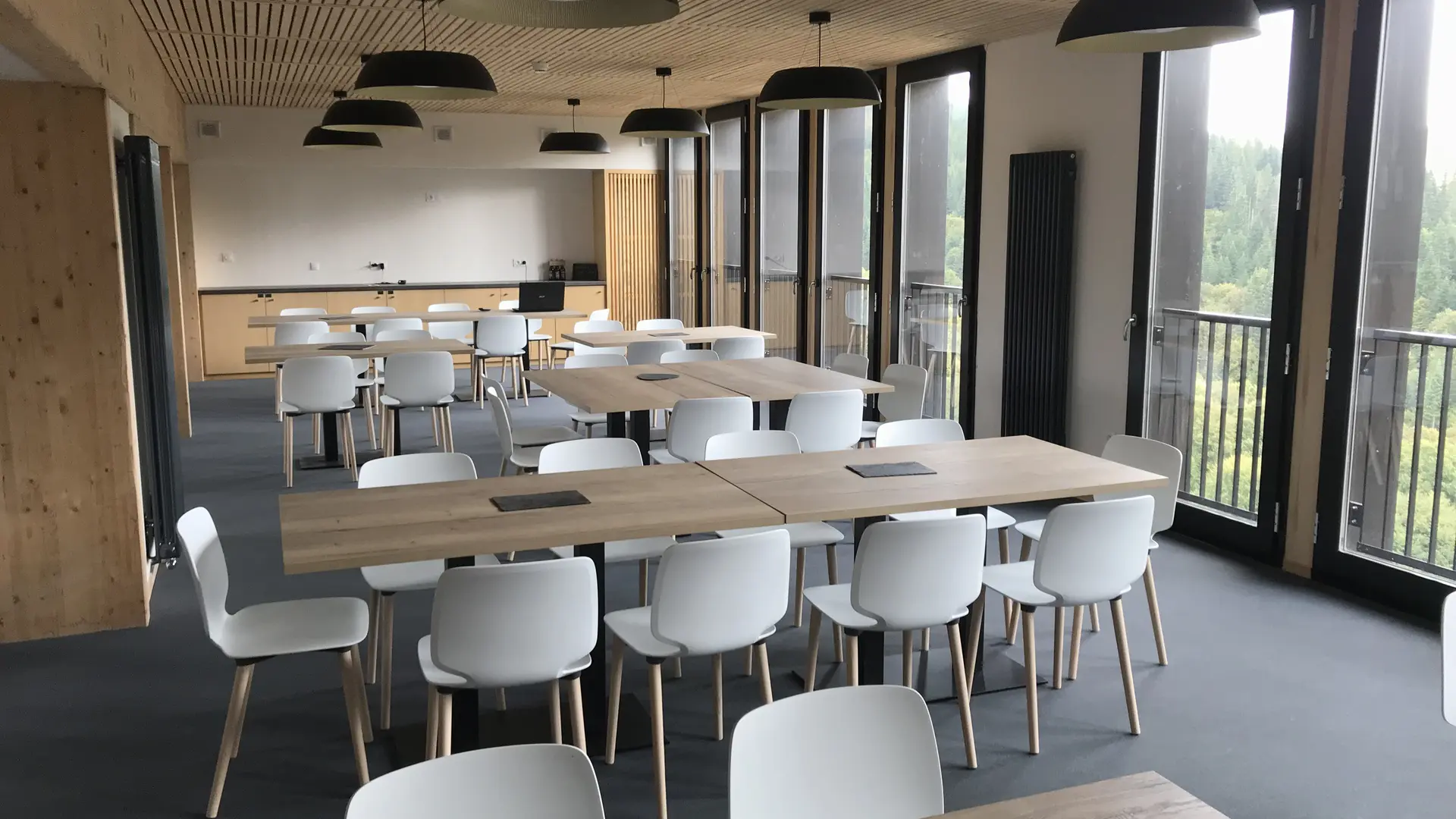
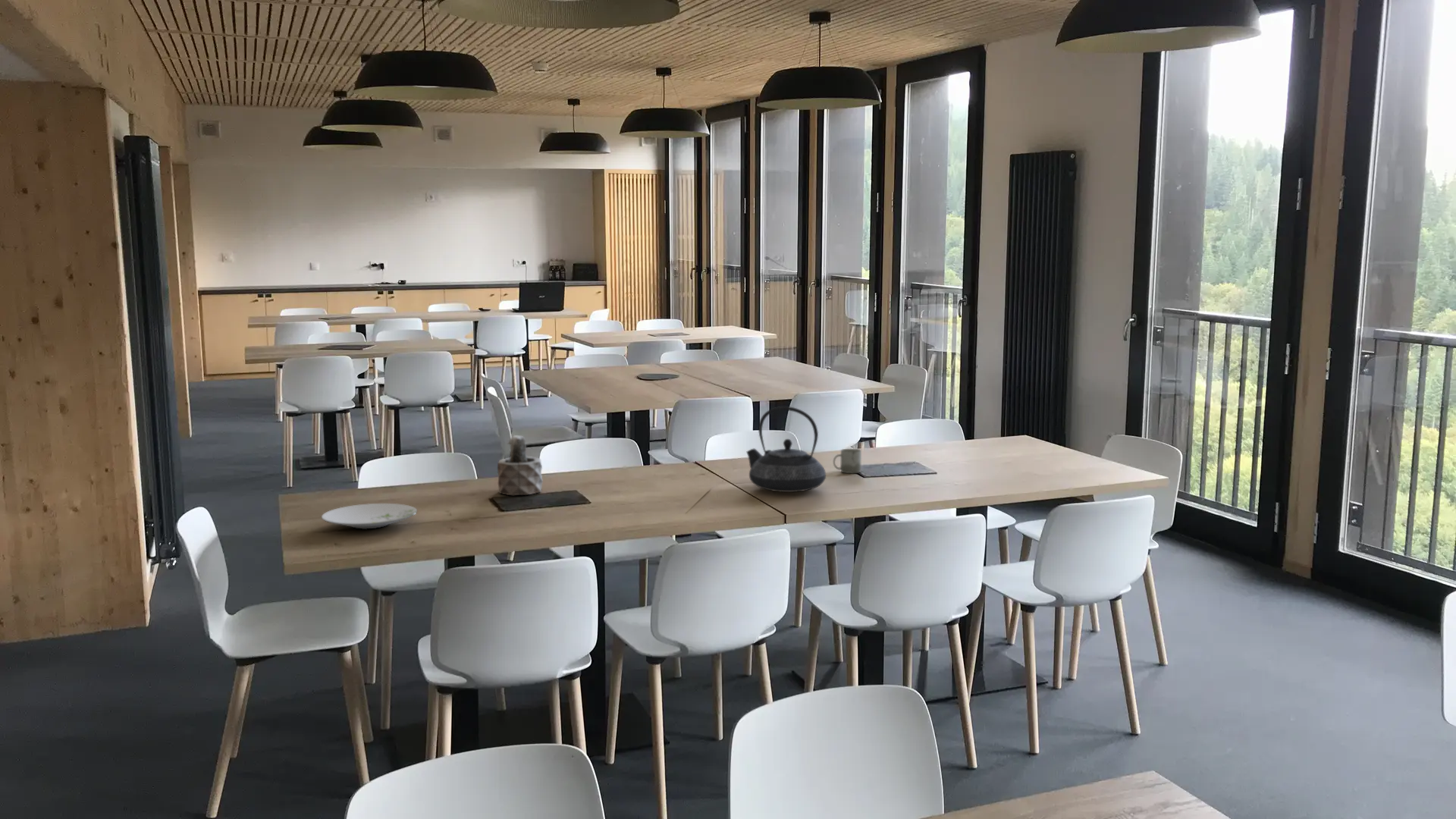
+ cup (846, 461)
+ succulent plant (519, 463)
+ teapot (784, 447)
+ plate (370, 519)
